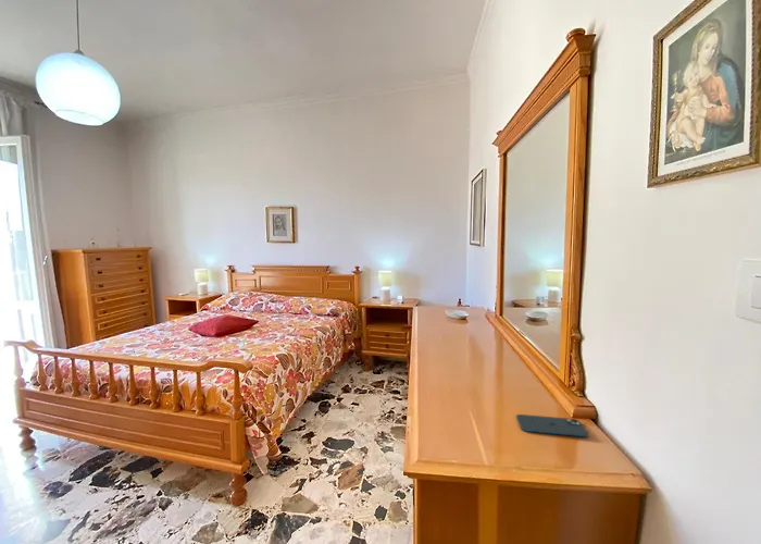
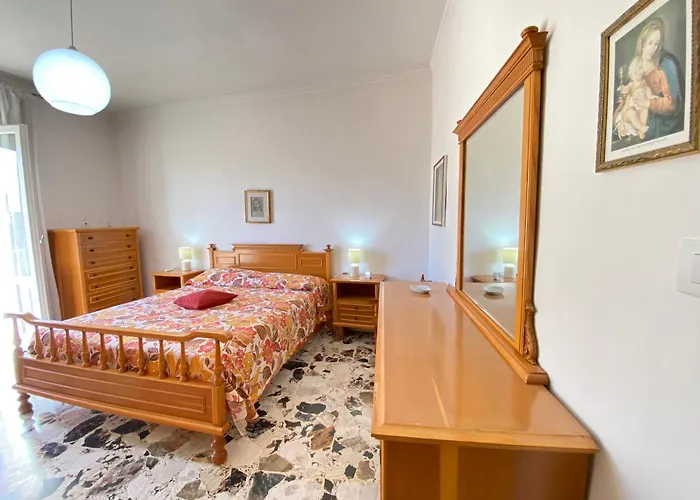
- smartphone (550, 424)
